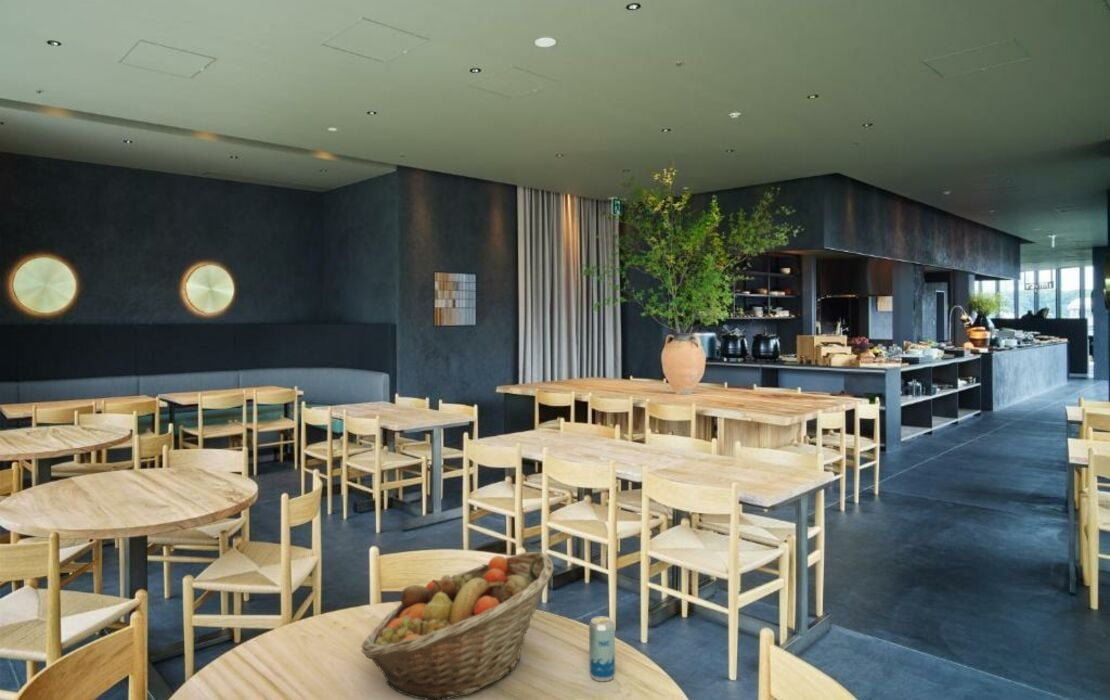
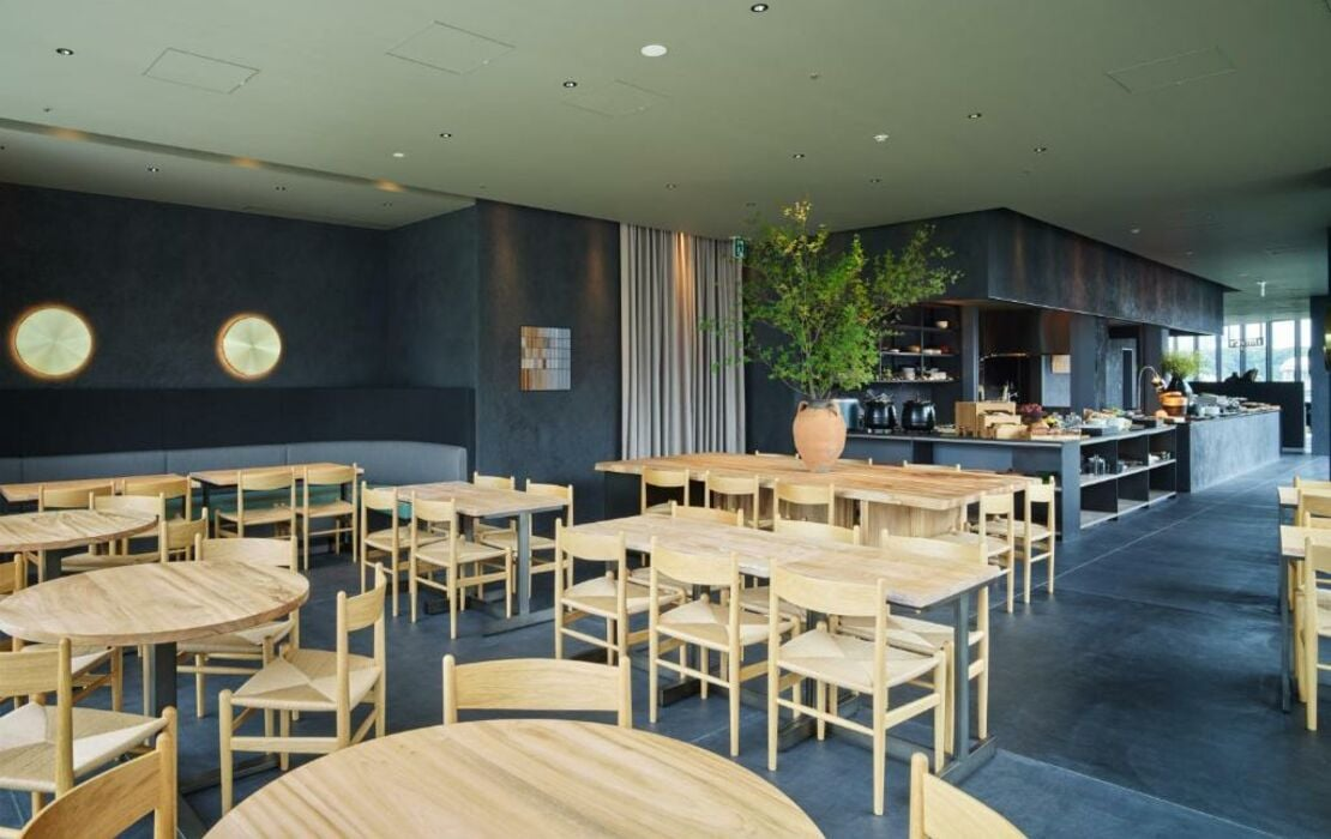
- fruit basket (463, 615)
- beverage can (602, 648)
